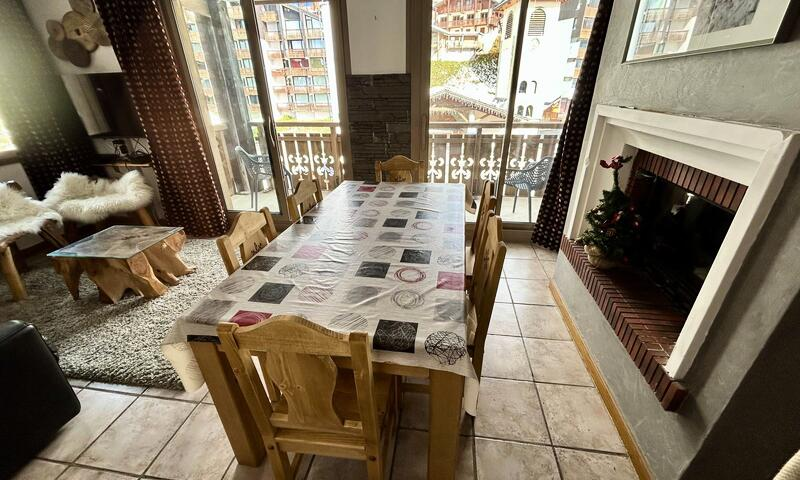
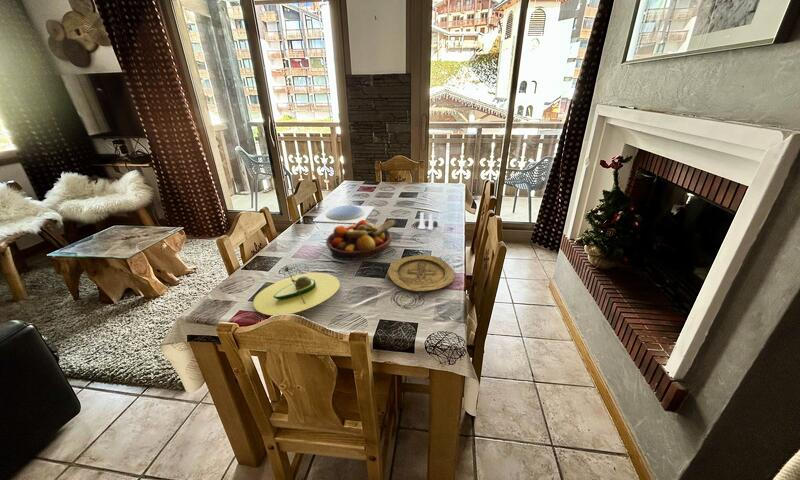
+ fruit bowl (359, 234)
+ plate (421, 272)
+ avocado (296, 287)
+ salt and pepper shaker set (423, 218)
+ plate (345, 211)
